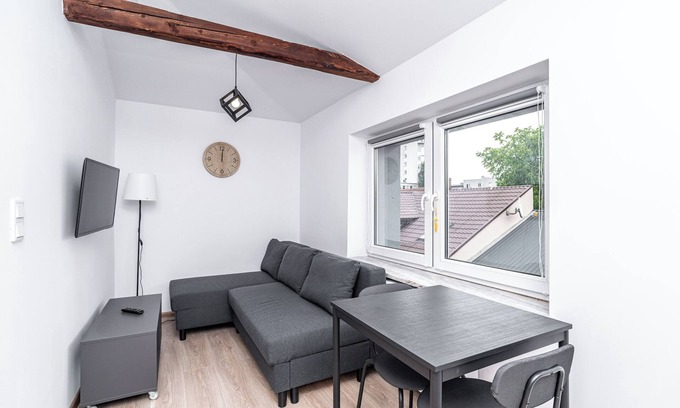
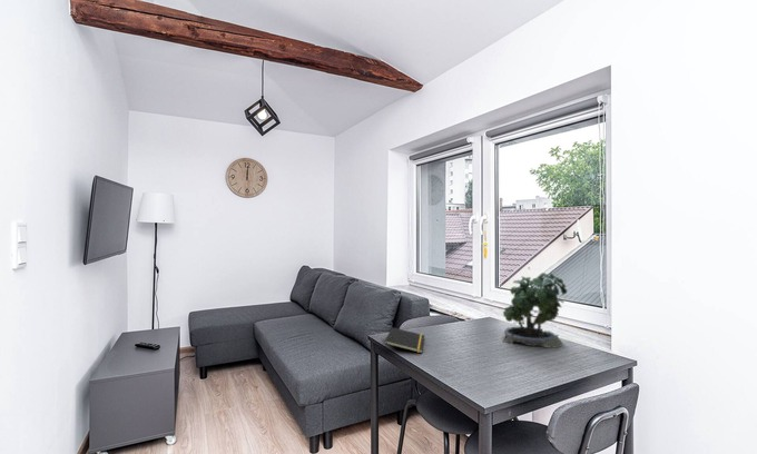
+ potted plant (533, 304)
+ notepad (405, 338)
